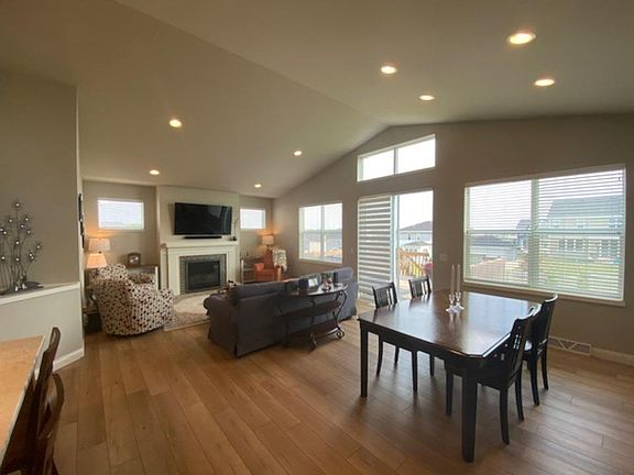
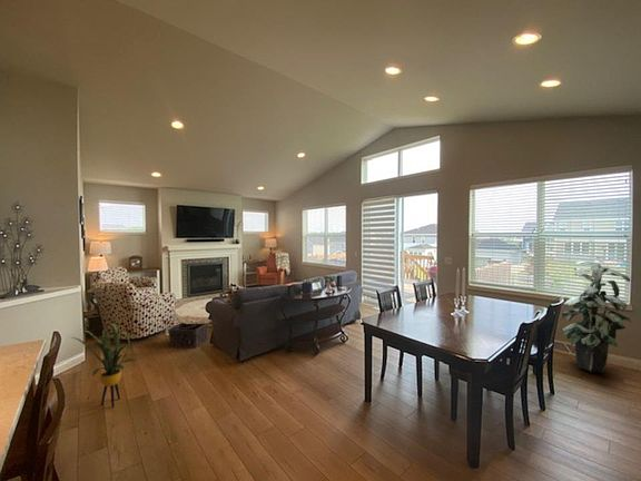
+ basket (187, 333)
+ indoor plant (590, 314)
+ house plant (106, 365)
